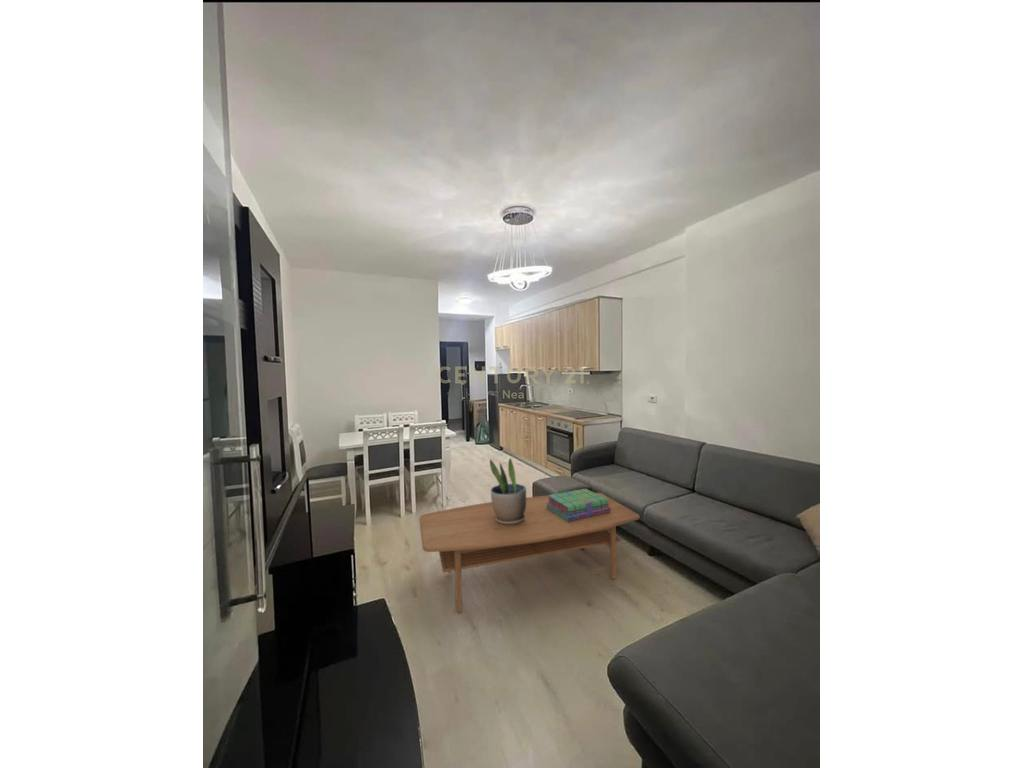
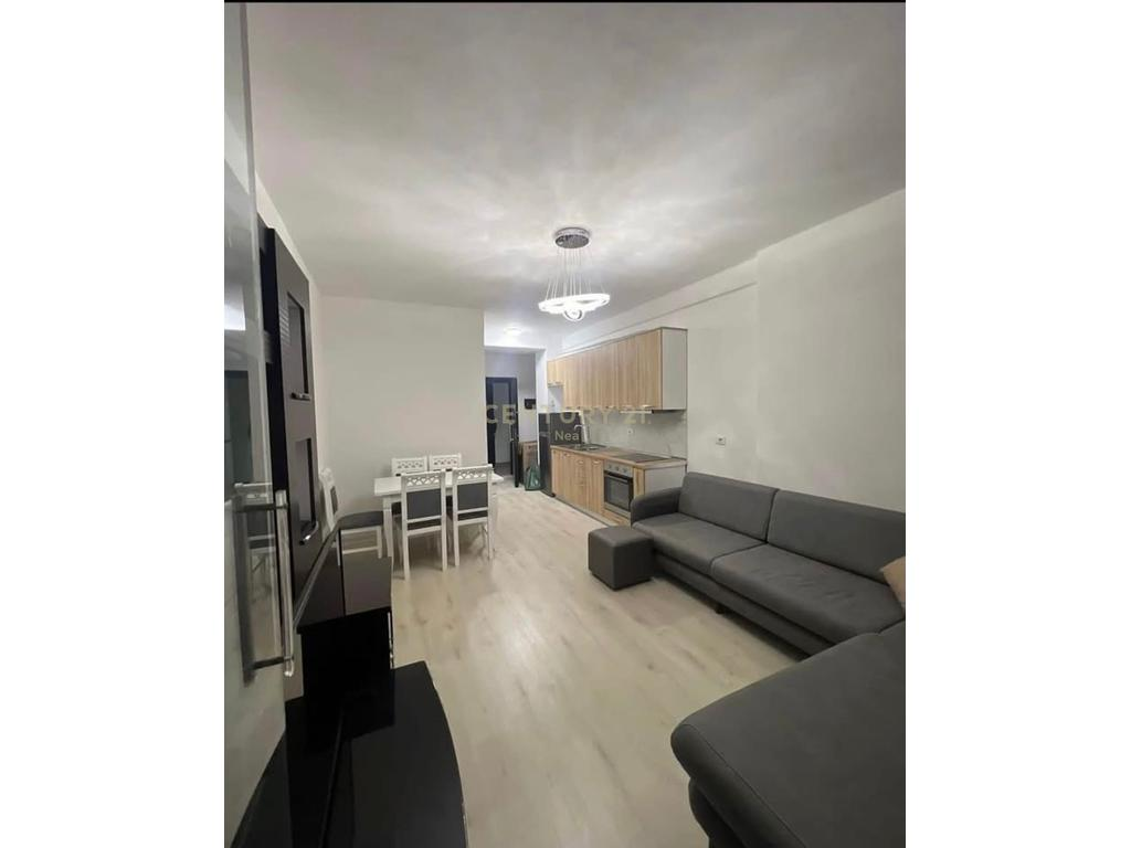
- coffee table (528, 545)
- stack of books (577, 503)
- potted plant (508, 486)
